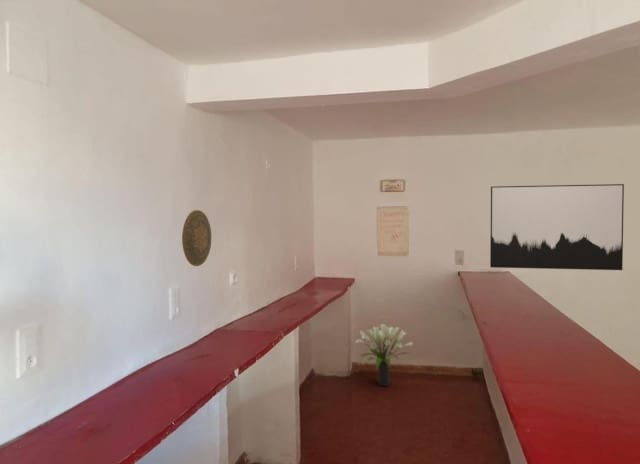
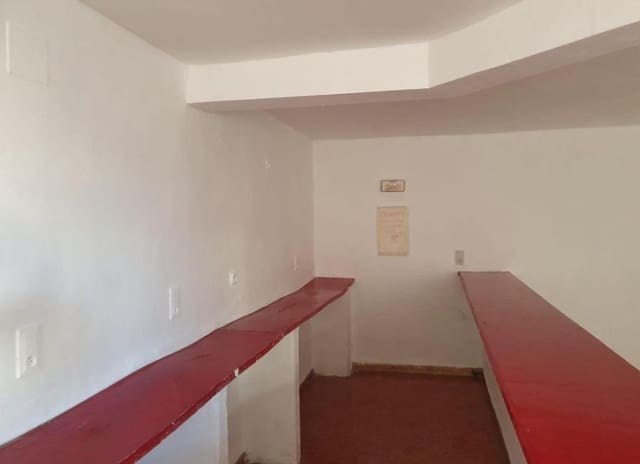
- decorative plate (199, 238)
- wall art (554, 227)
- potted plant (385, 354)
